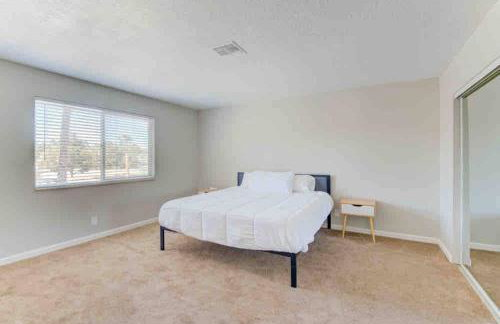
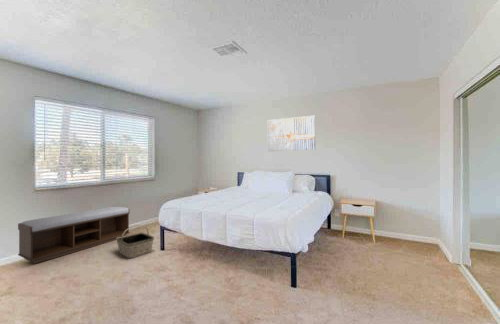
+ wall art (290, 134)
+ bench (81, 229)
+ basket (135, 239)
